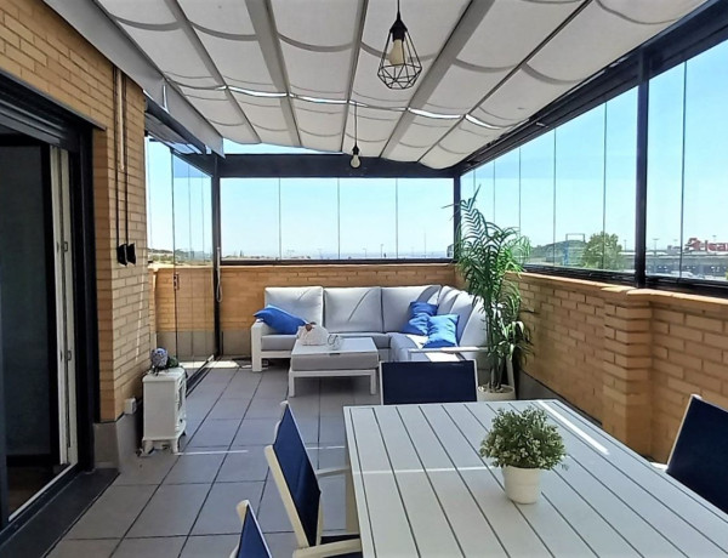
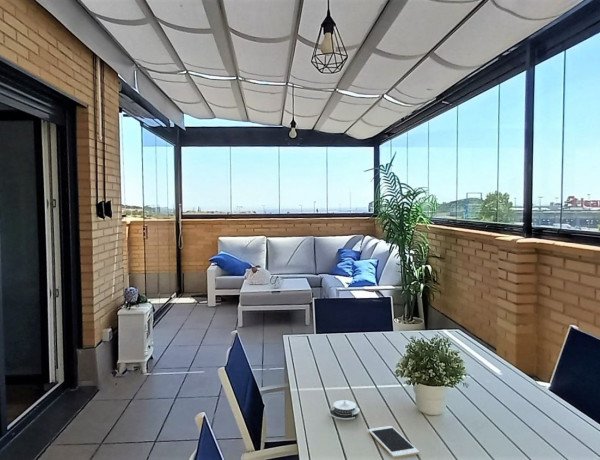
+ cell phone (392, 440)
+ architectural model (344, 405)
